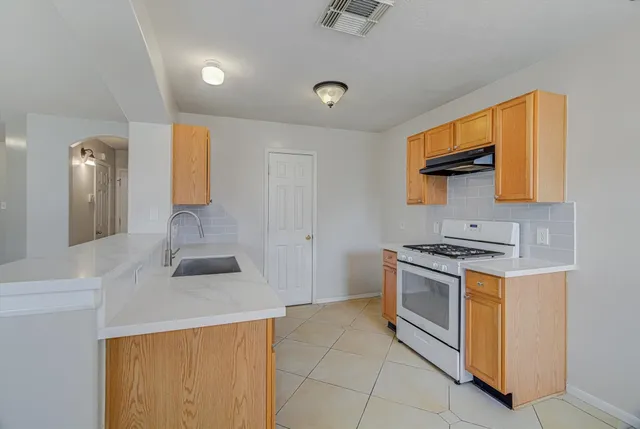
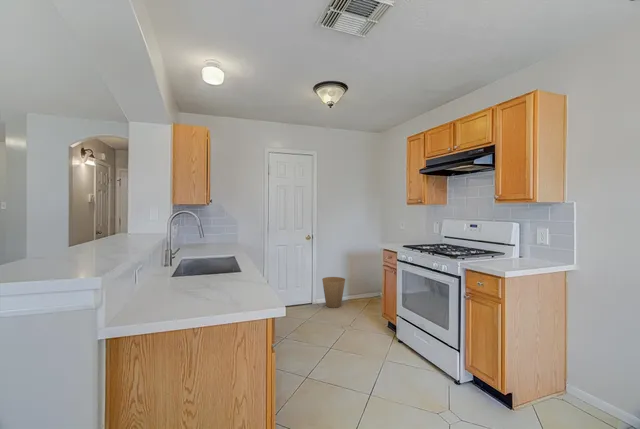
+ trash can (333, 292)
